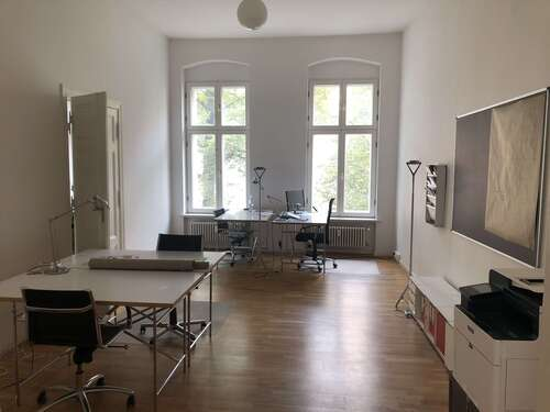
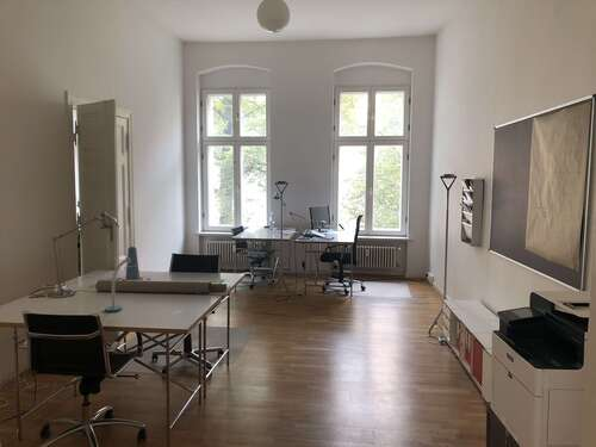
+ desk lamp (126, 277)
